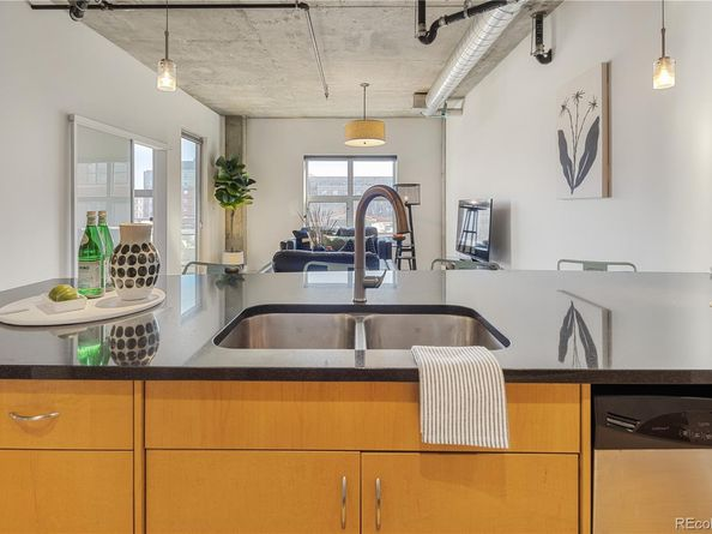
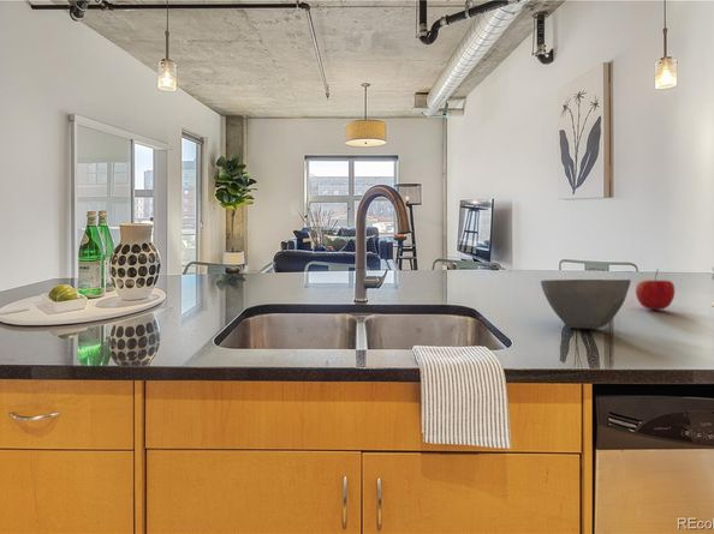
+ apple (654, 289)
+ bowl (583, 302)
